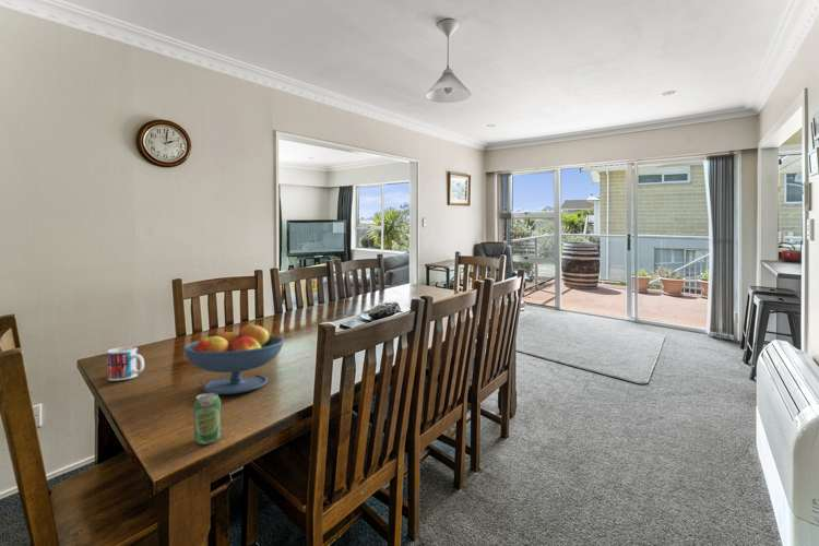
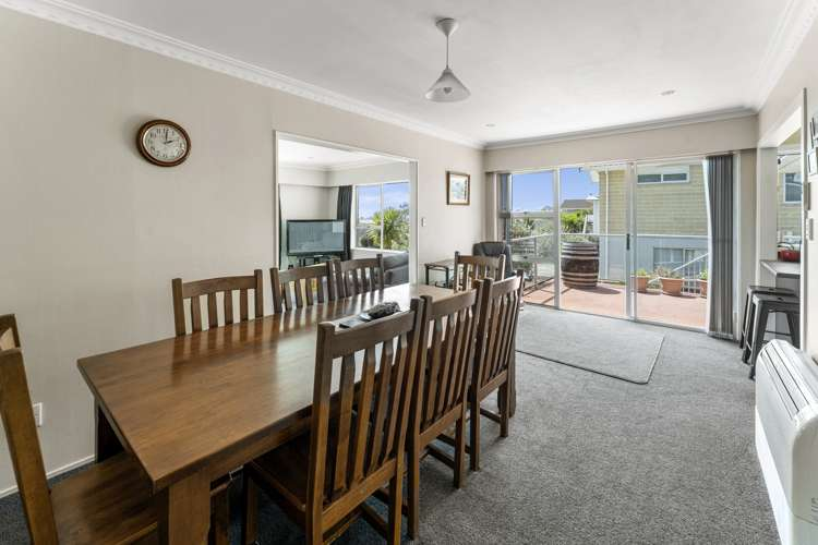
- beverage can (207, 417)
- mug (128, 363)
- fruit bowl (236, 356)
